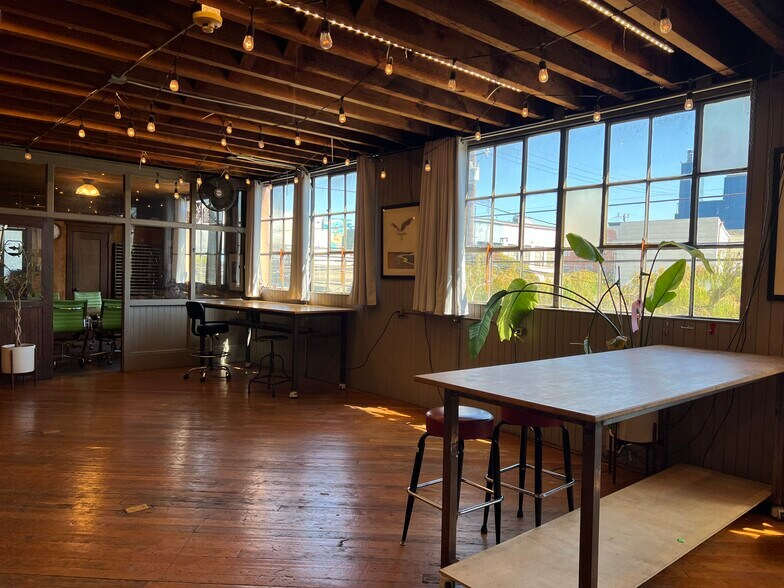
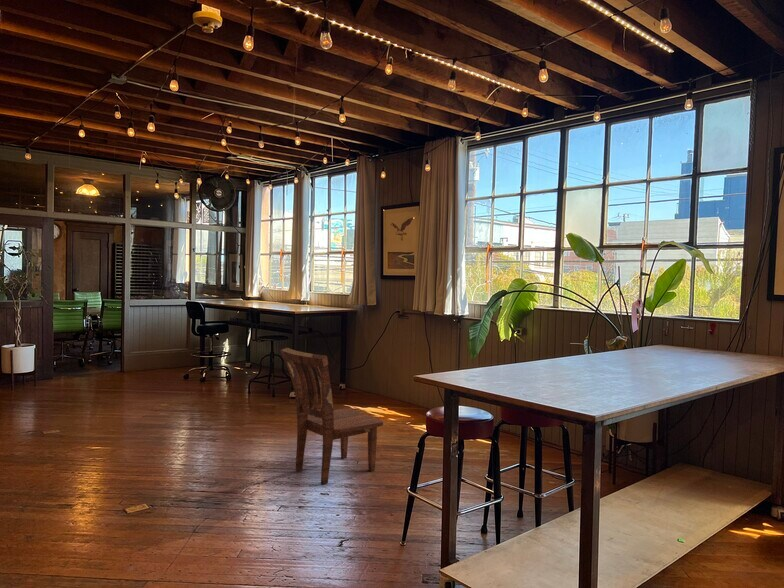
+ dining chair (331, 410)
